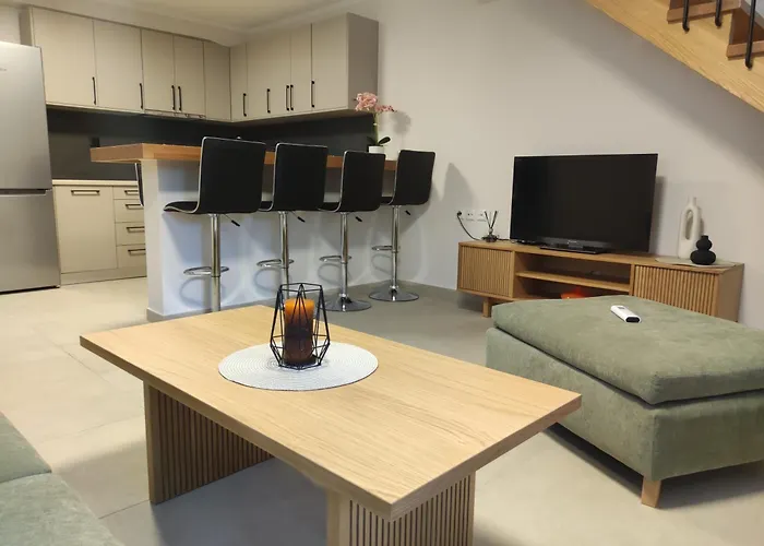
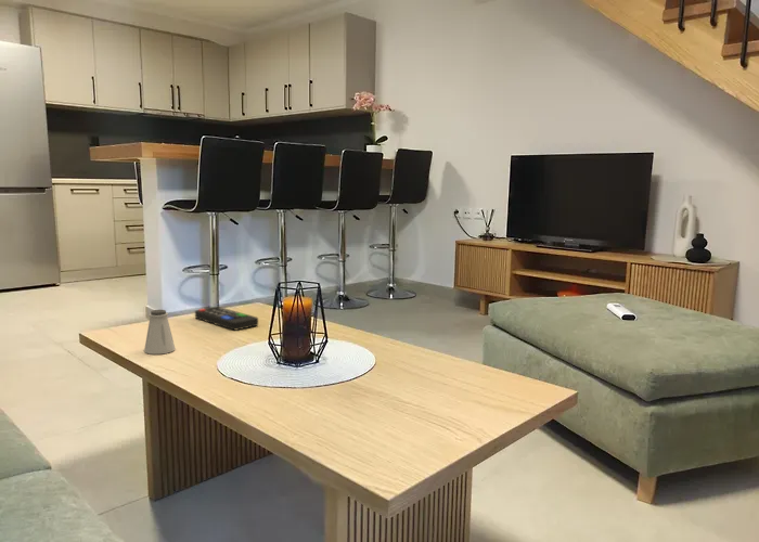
+ saltshaker (158, 330)
+ remote control (226, 317)
